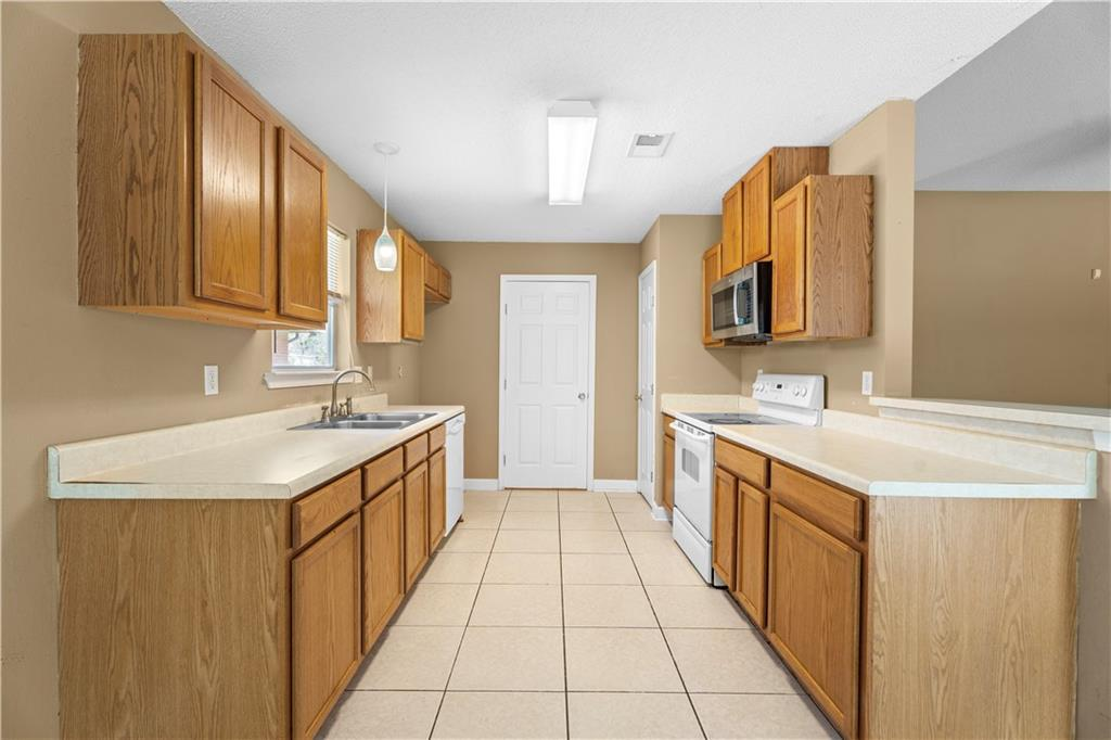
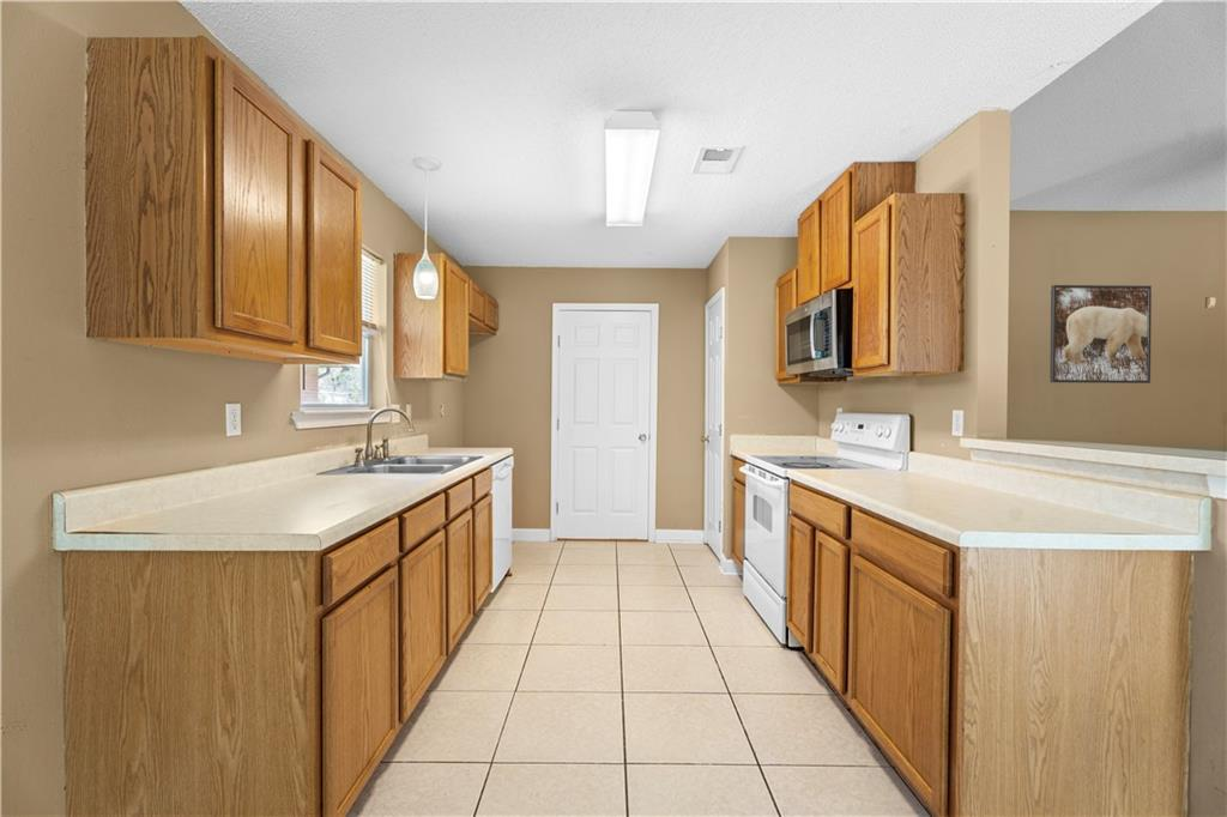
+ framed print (1100, 334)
